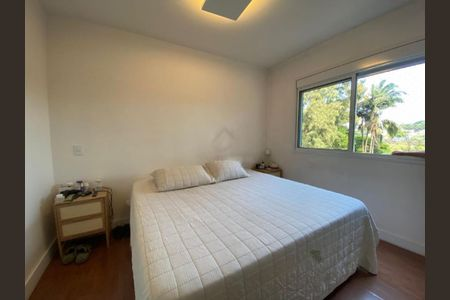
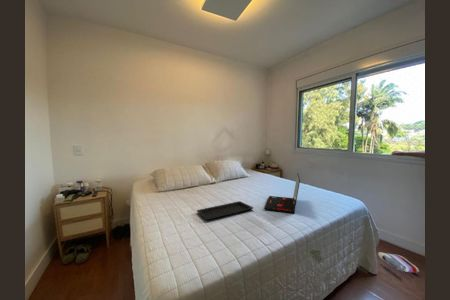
+ shoe (387, 258)
+ serving tray (225, 210)
+ laptop (282, 197)
